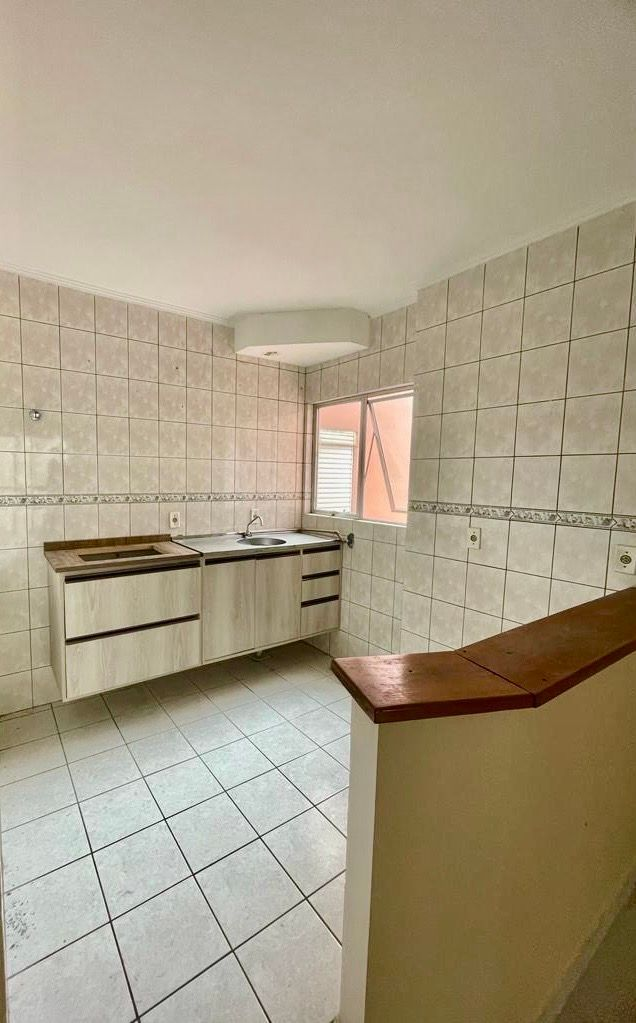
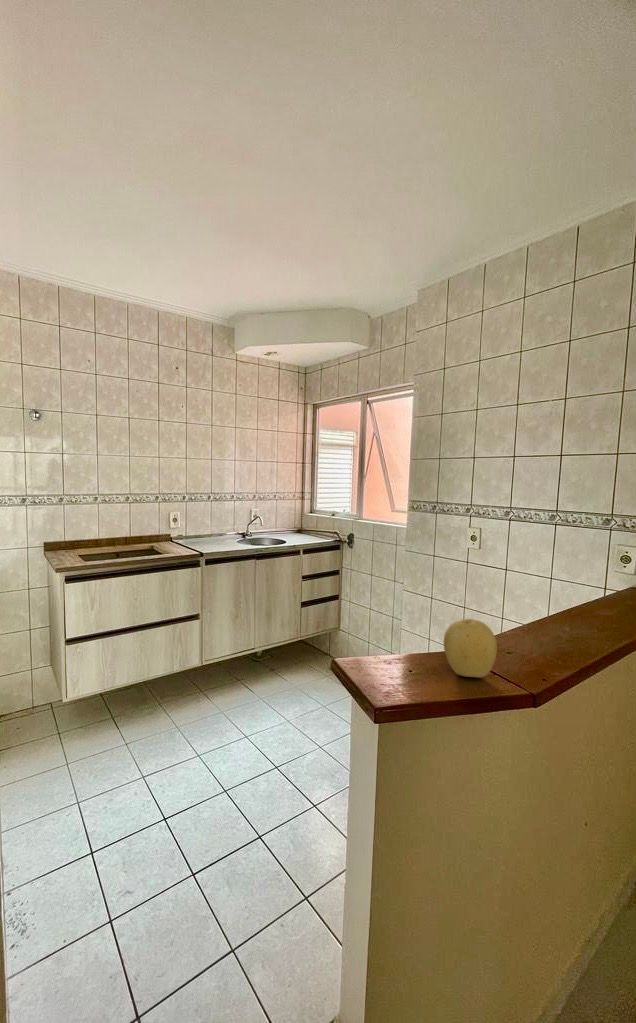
+ fruit (469, 647)
